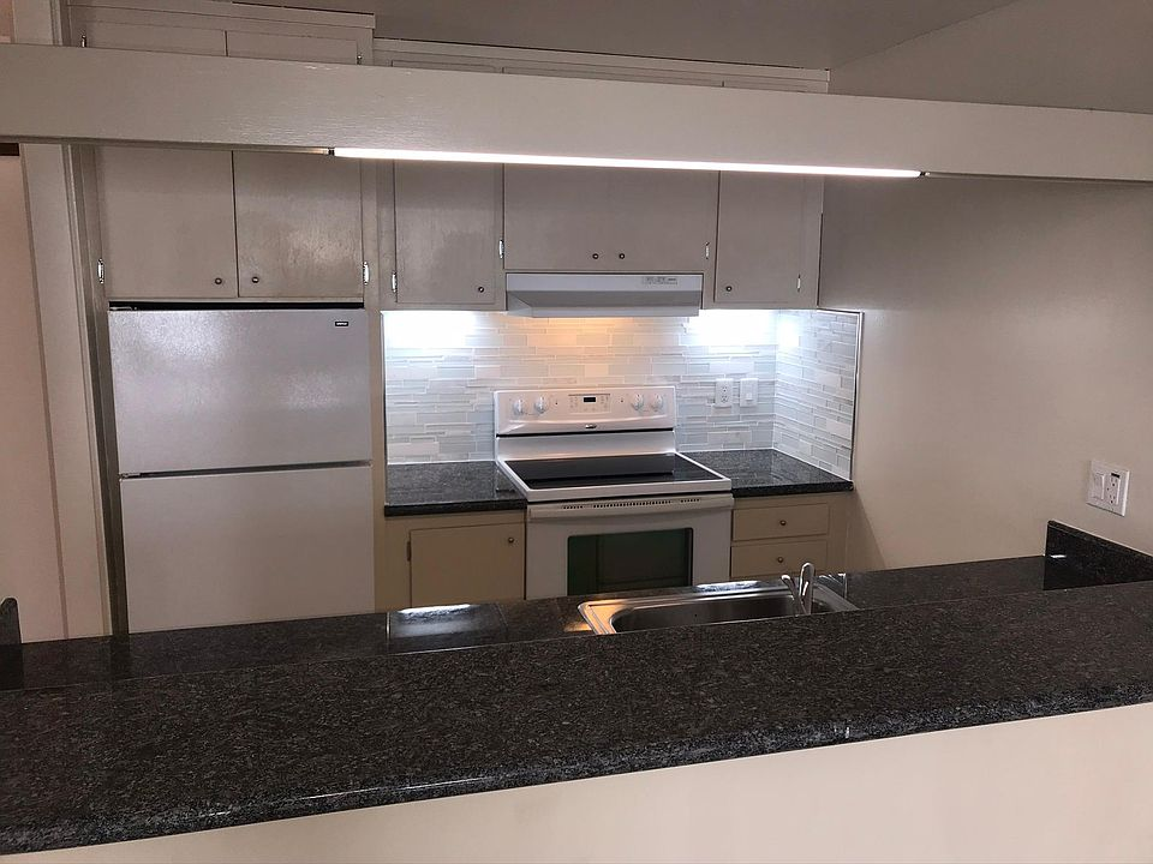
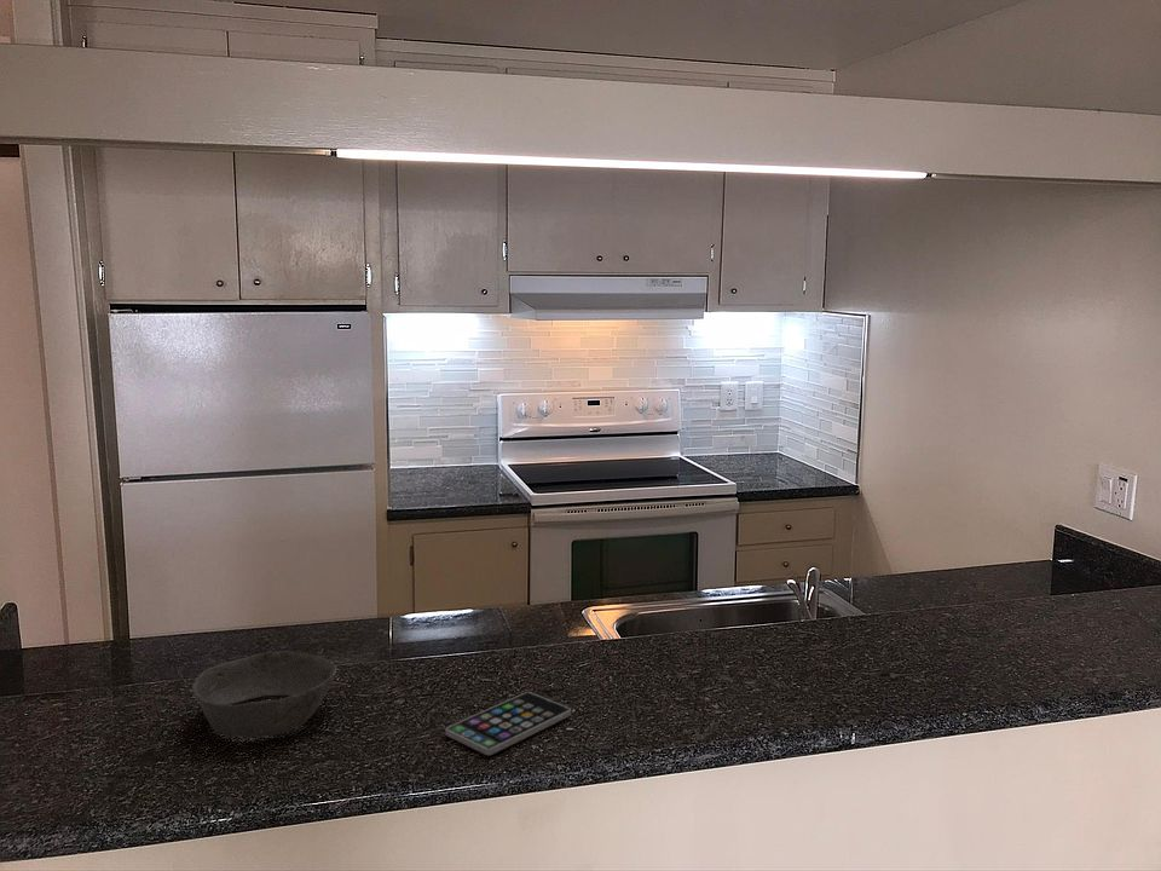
+ bowl (265, 693)
+ smartphone (509, 721)
